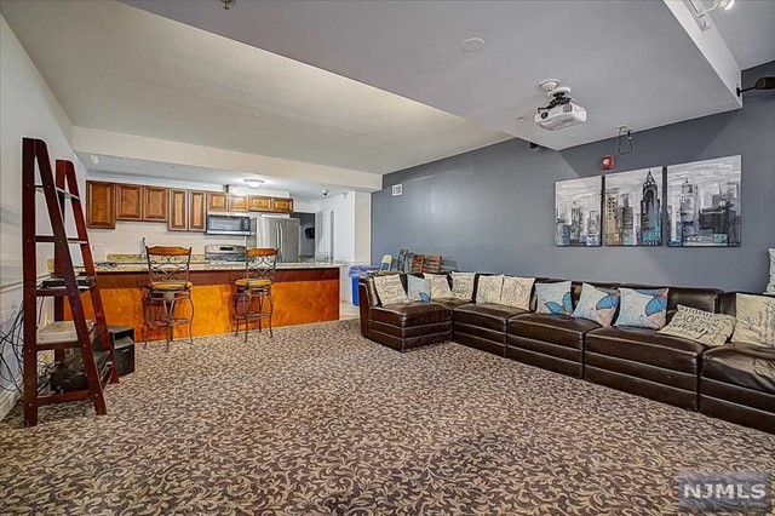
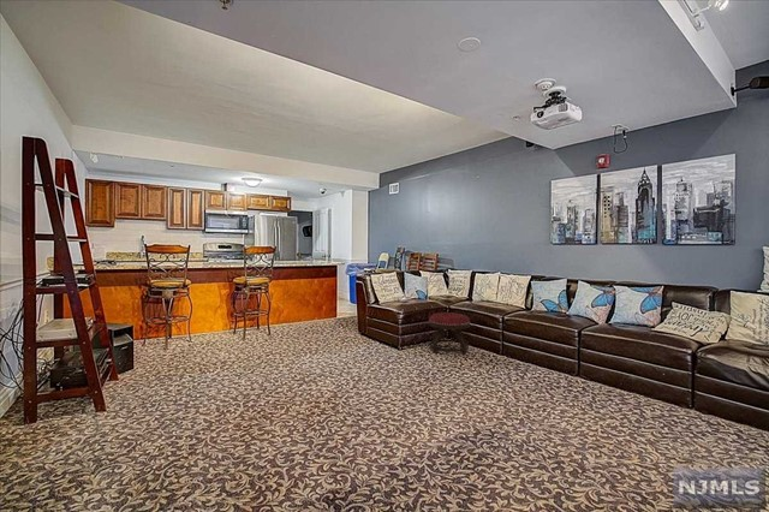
+ ottoman (448, 328)
